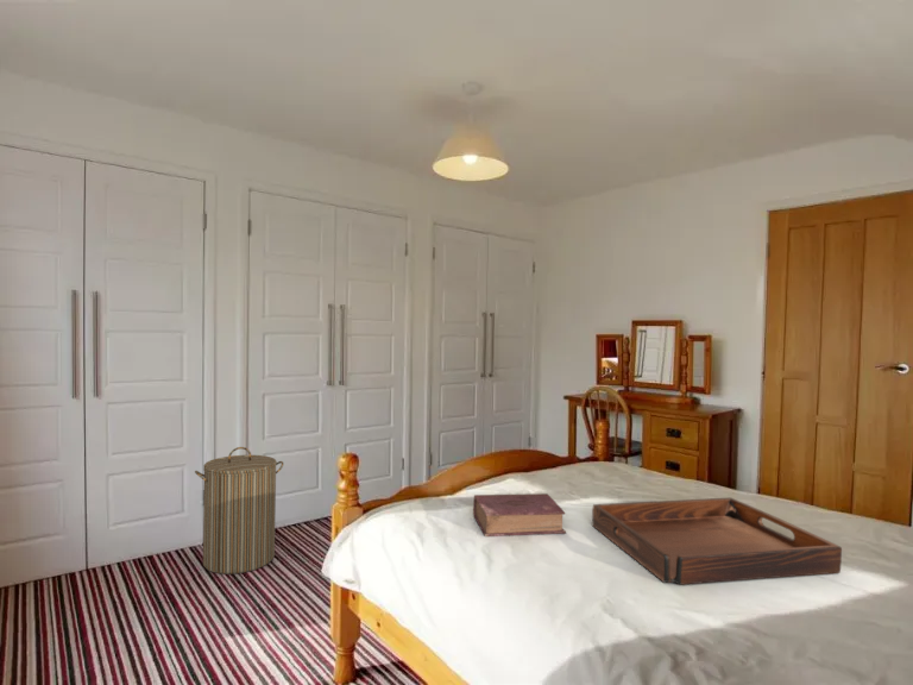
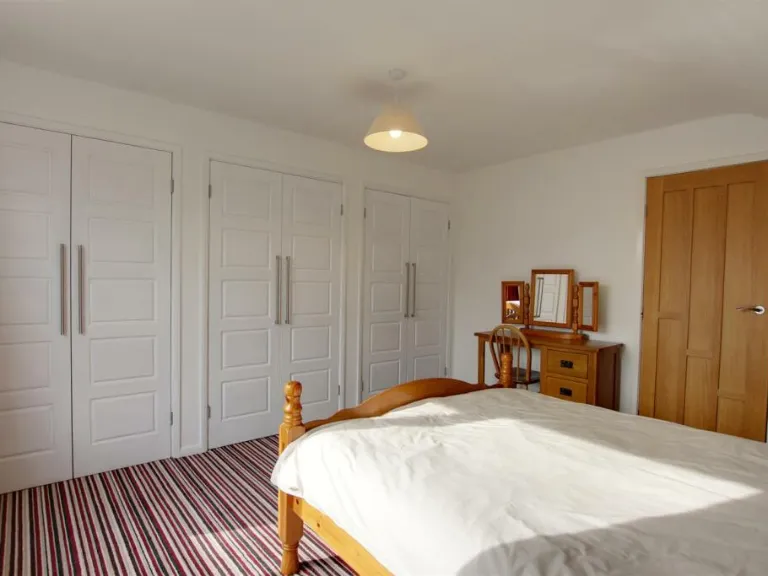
- book (517, 513)
- serving tray (704, 534)
- laundry hamper (240, 503)
